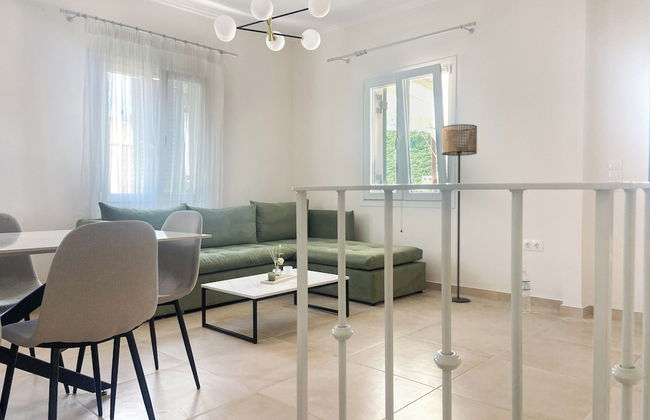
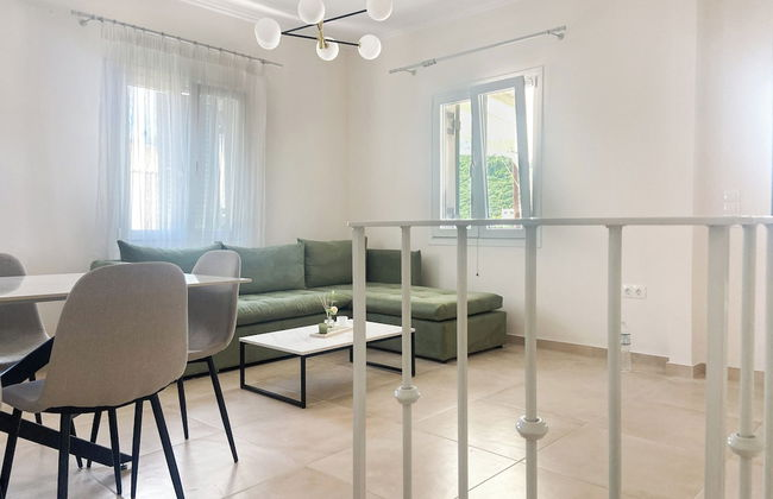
- floor lamp (458, 213)
